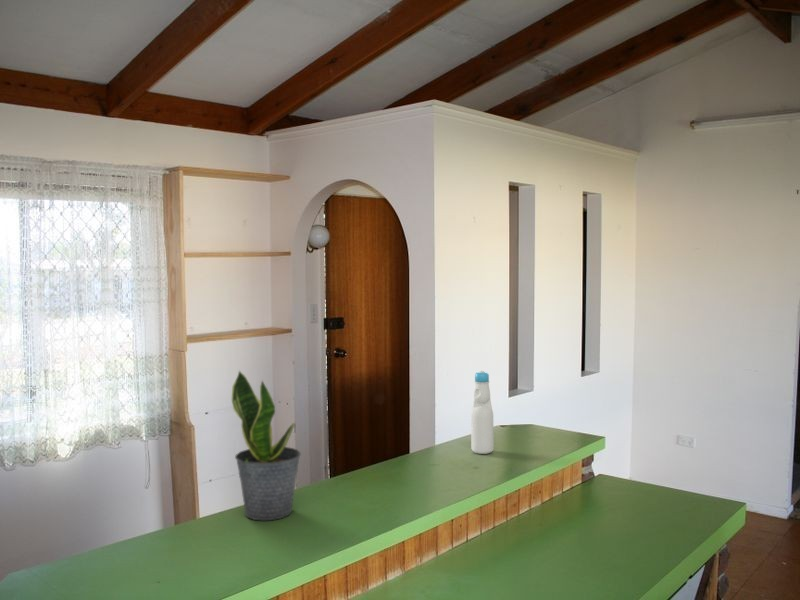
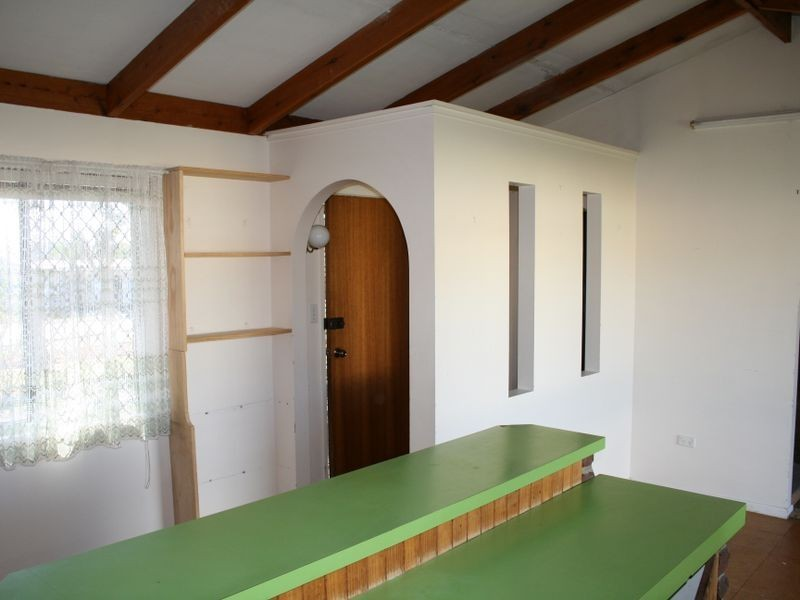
- bottle (482, 411)
- potted plant (267, 441)
